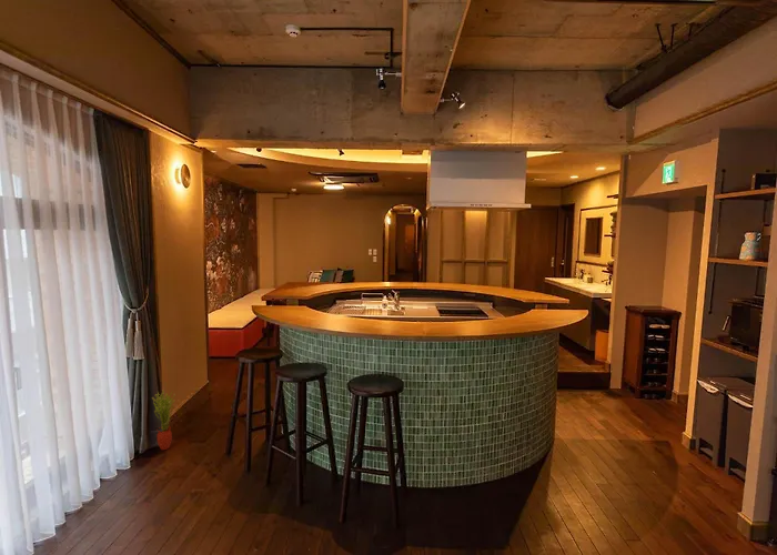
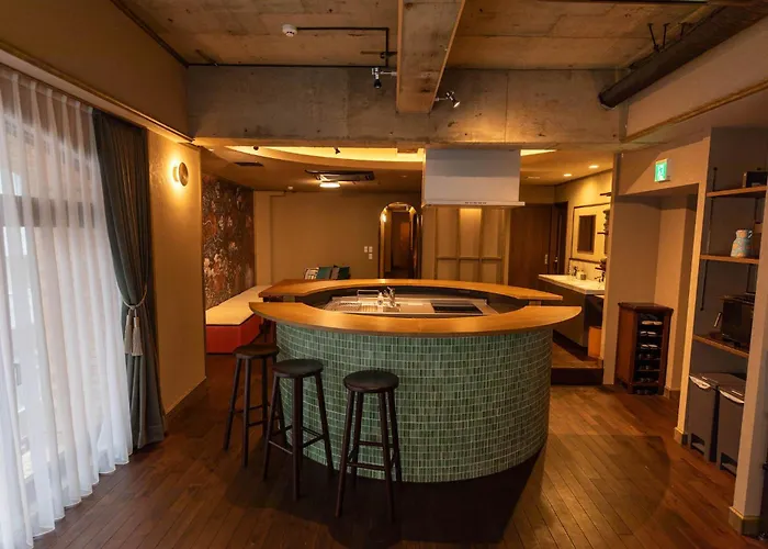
- potted plant (164, 421)
